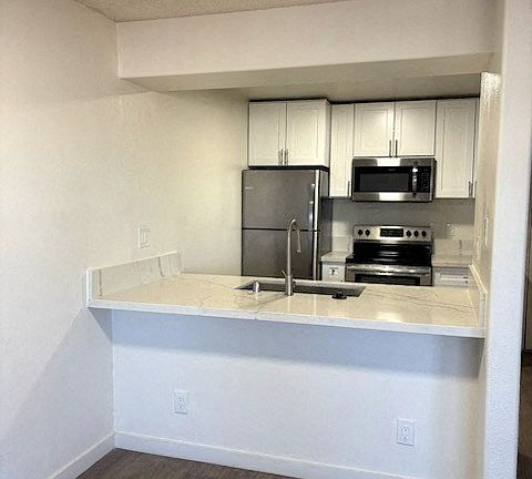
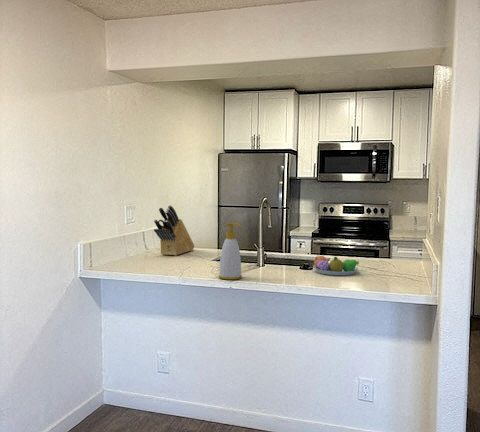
+ soap bottle (230, 250)
+ knife block (174, 229)
+ fruit bowl (336, 263)
